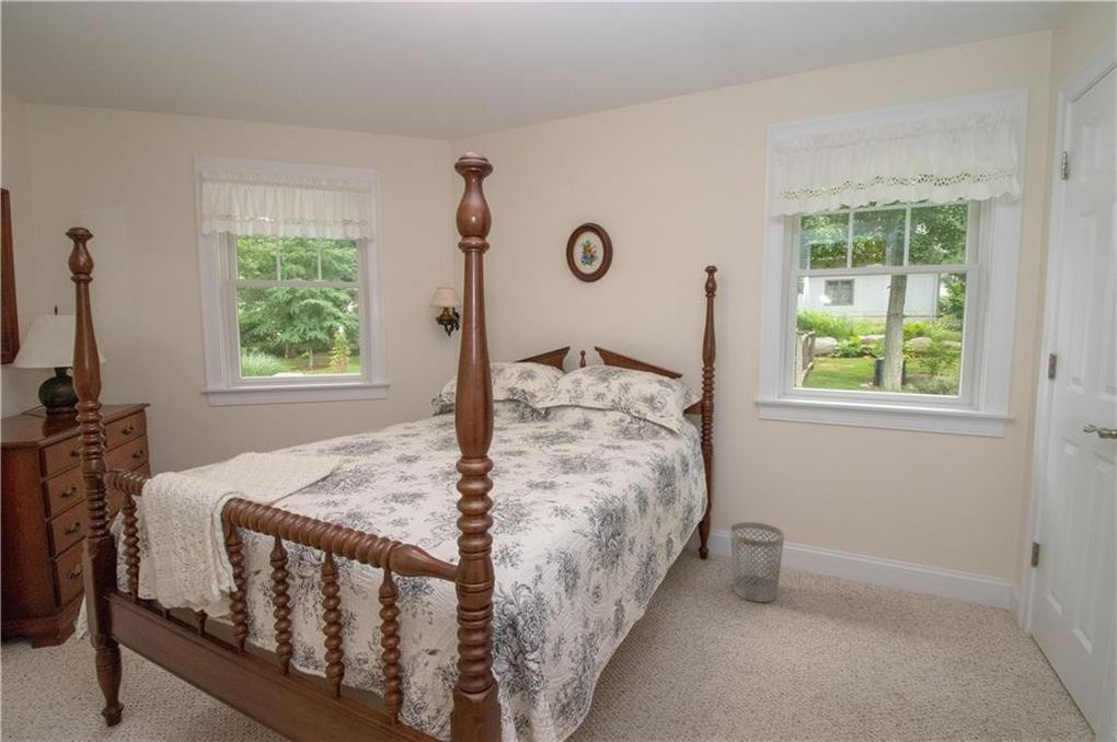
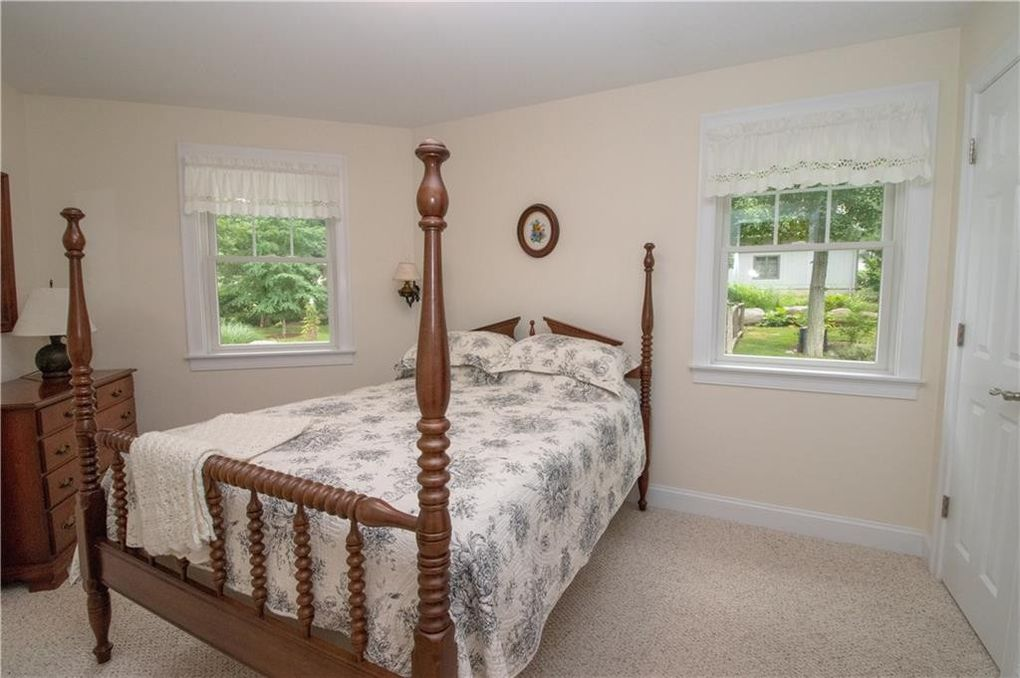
- wastebasket (756, 561)
